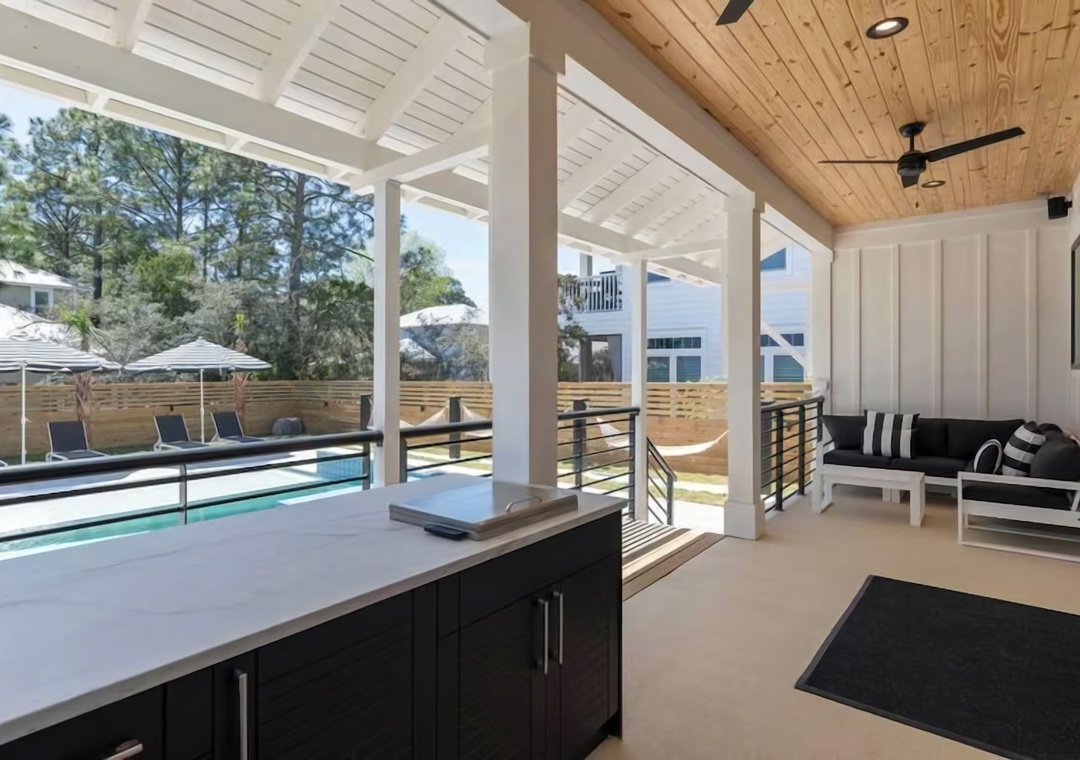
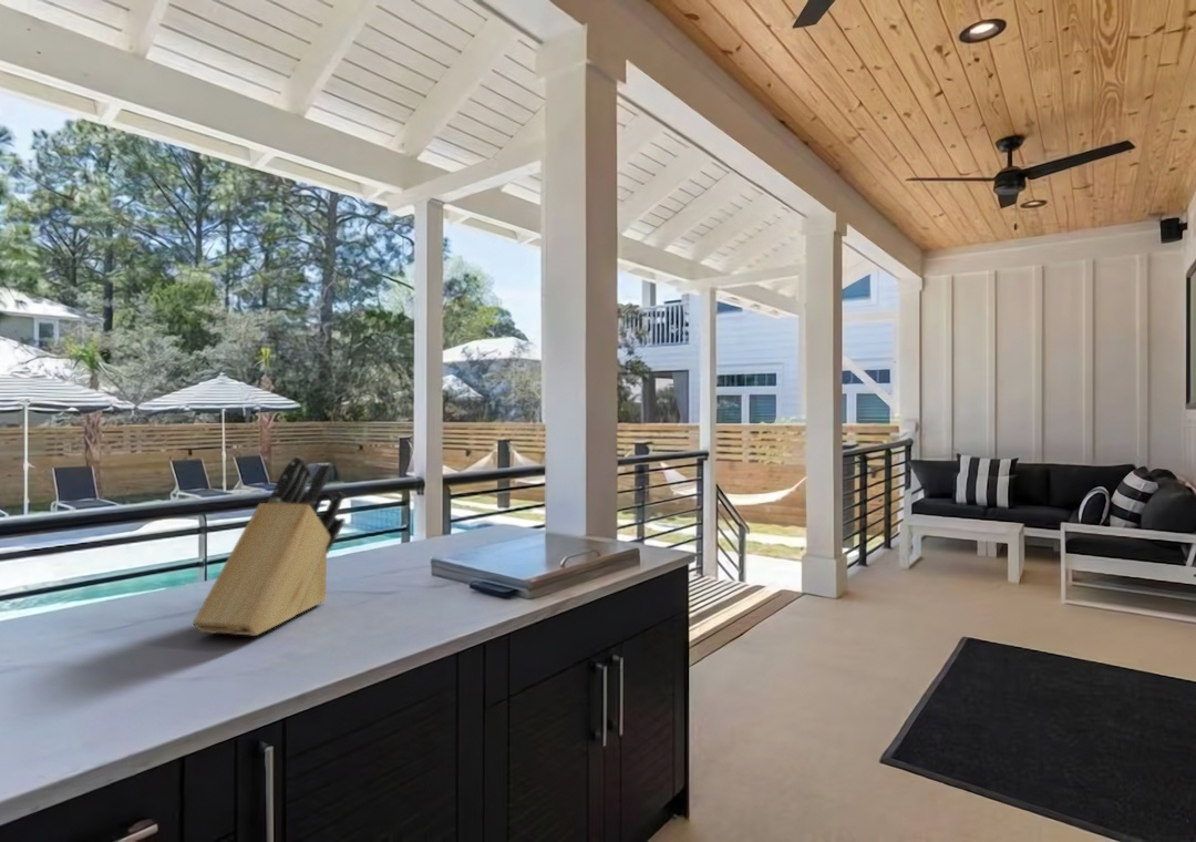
+ knife block (280, 535)
